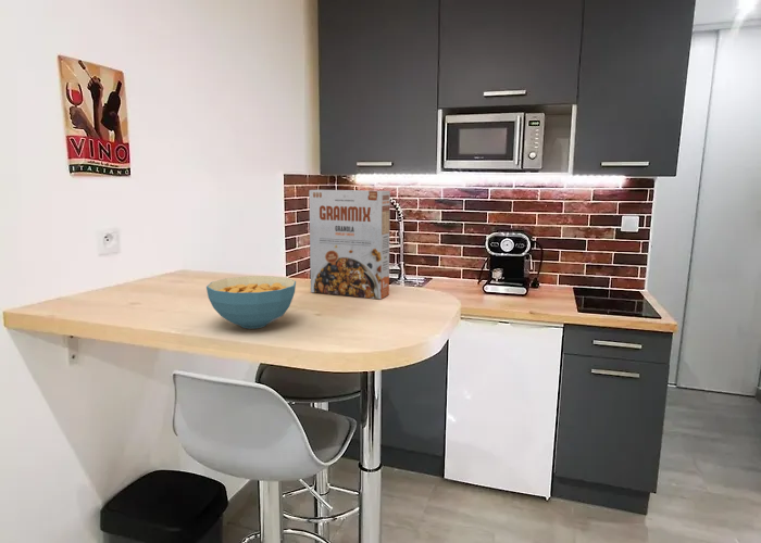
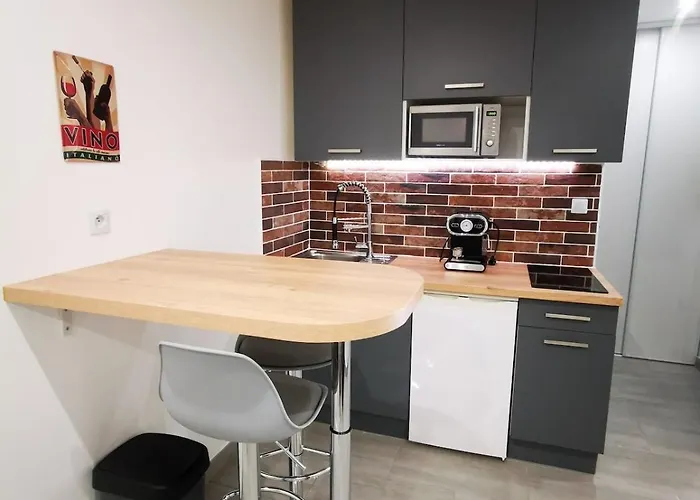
- cereal box (349, 242)
- cereal bowl (252, 304)
